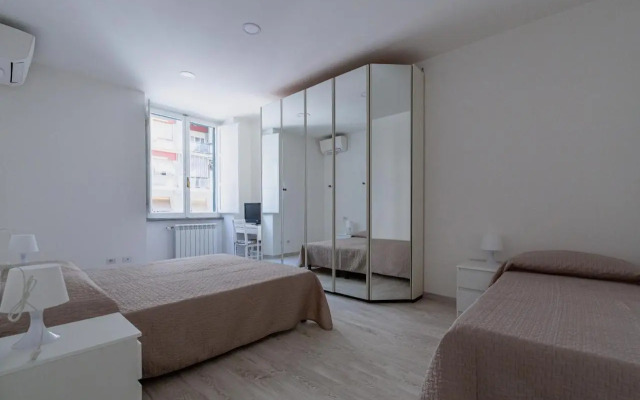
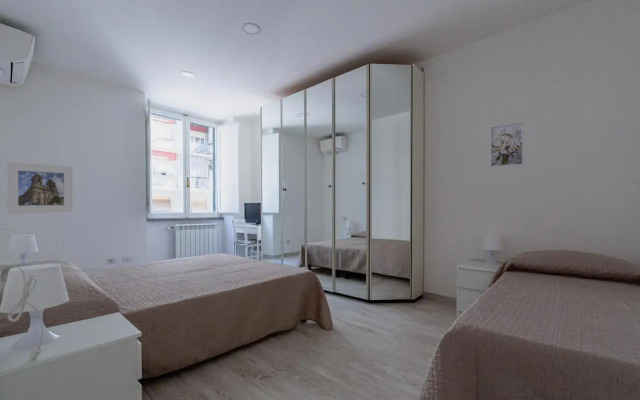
+ wall art (506, 145)
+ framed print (42, 188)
